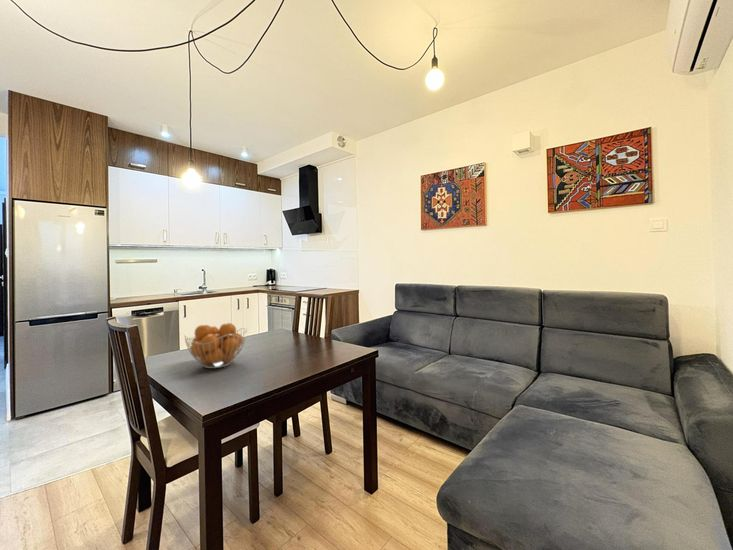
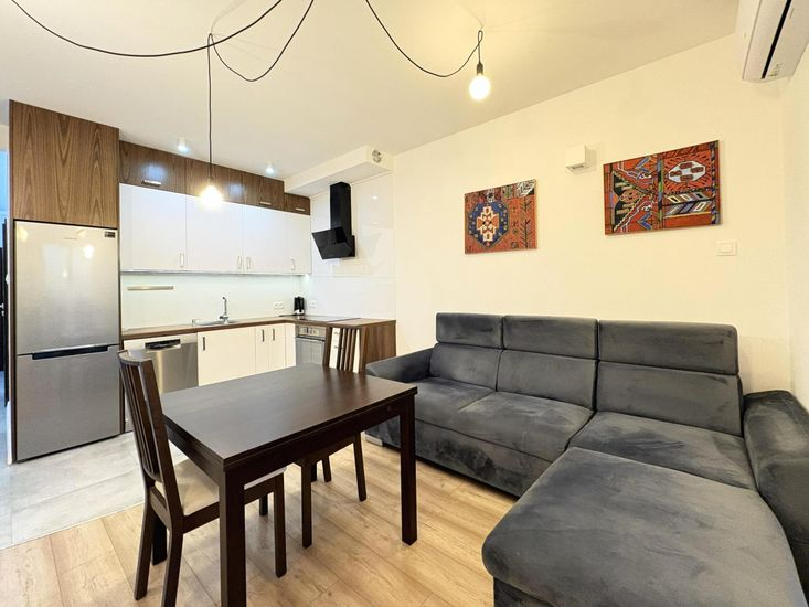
- fruit basket (217, 344)
